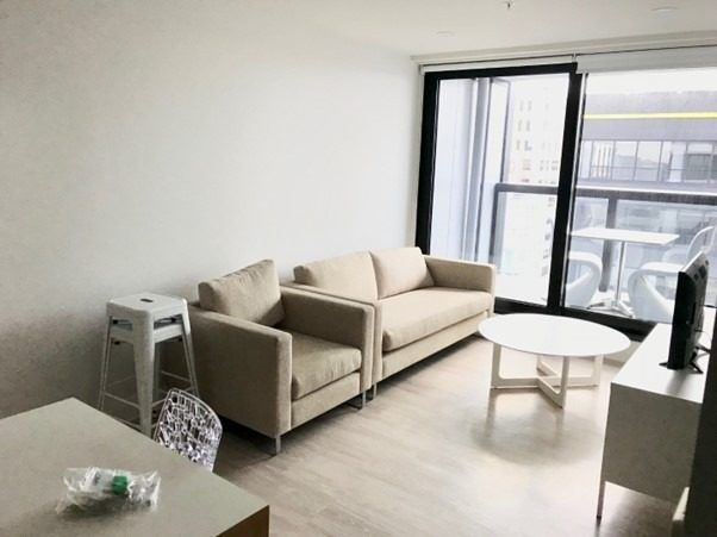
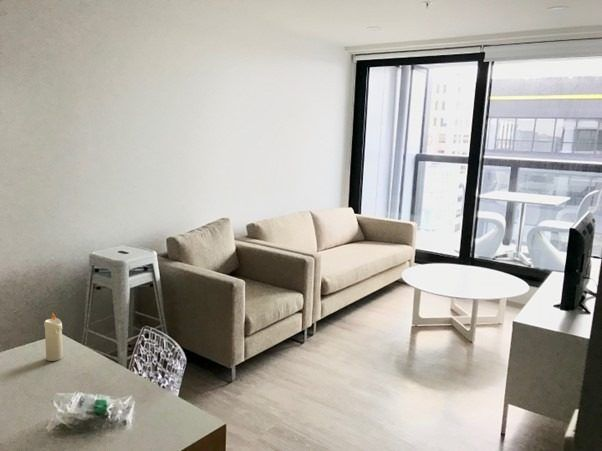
+ candle (53, 335)
